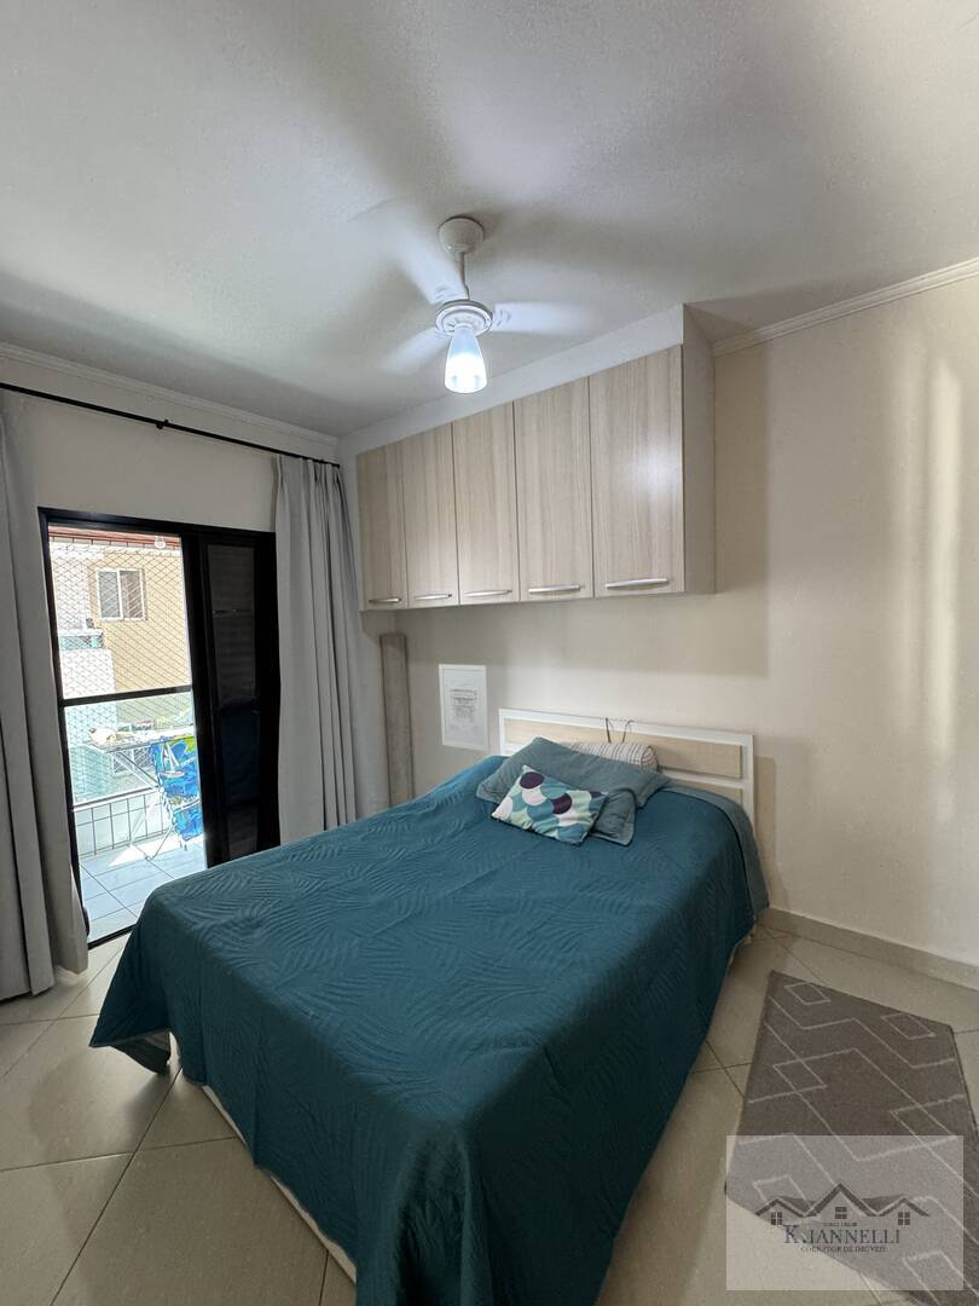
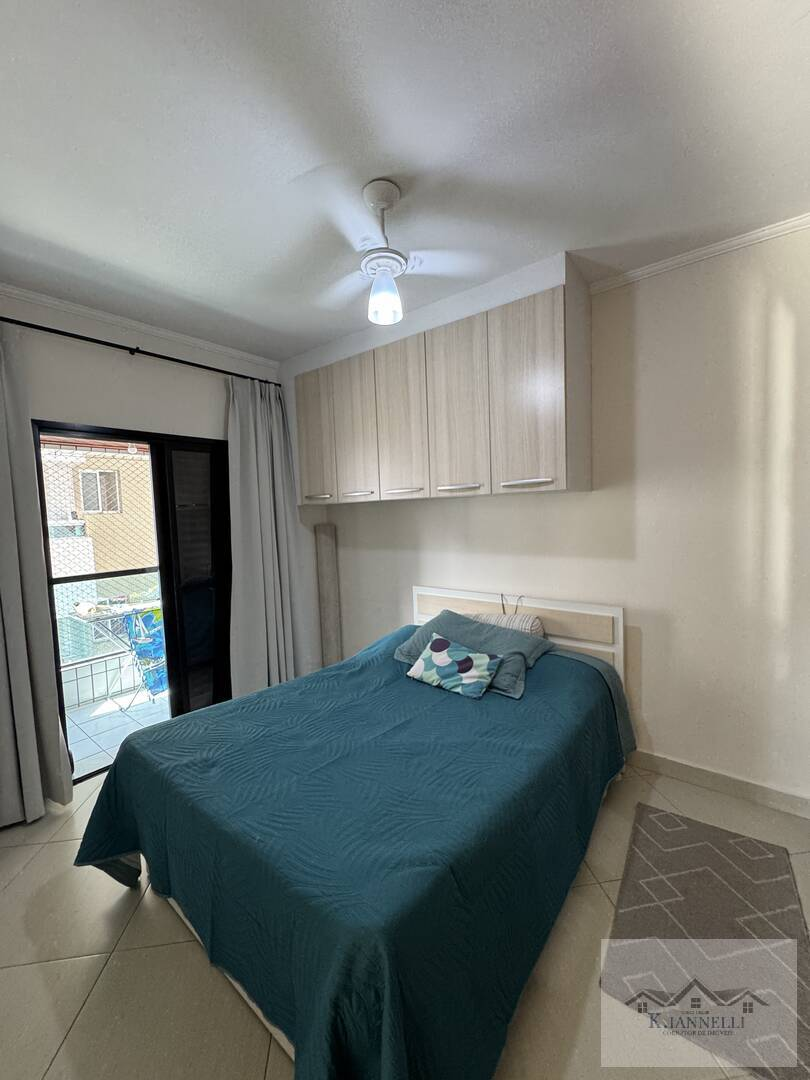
- wall art (463, 706)
